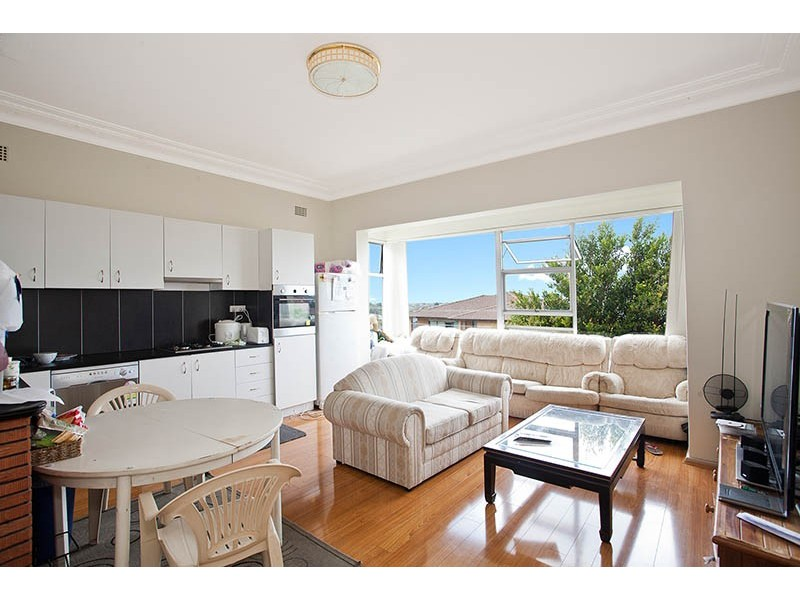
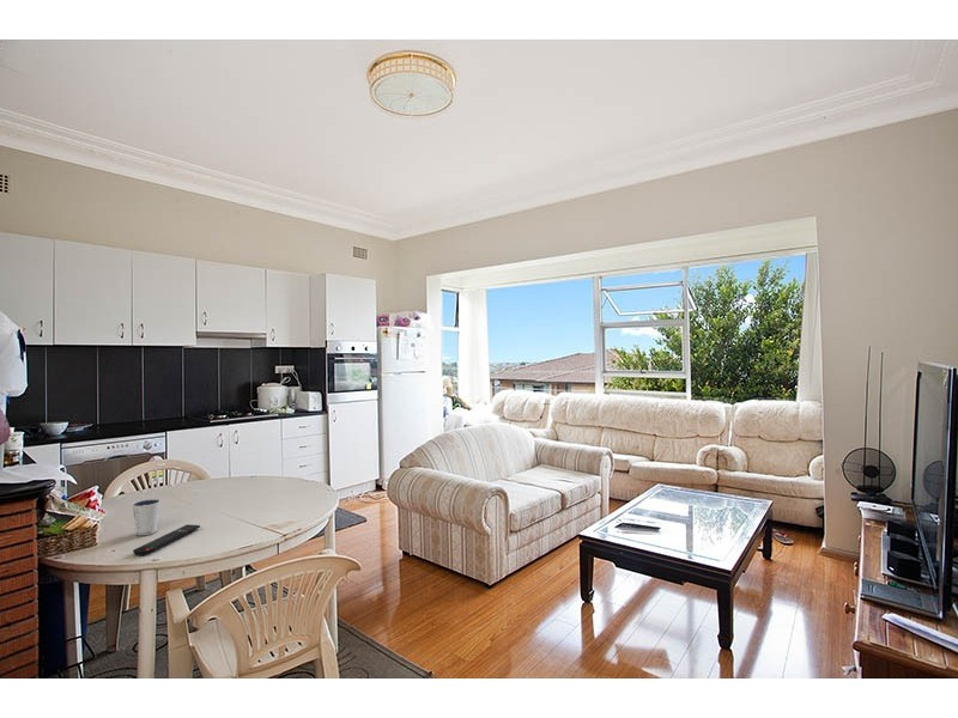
+ remote control (168, 538)
+ dixie cup (146, 517)
